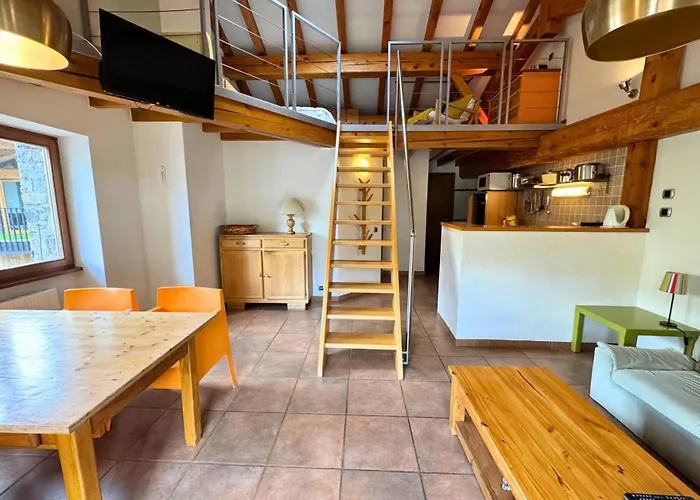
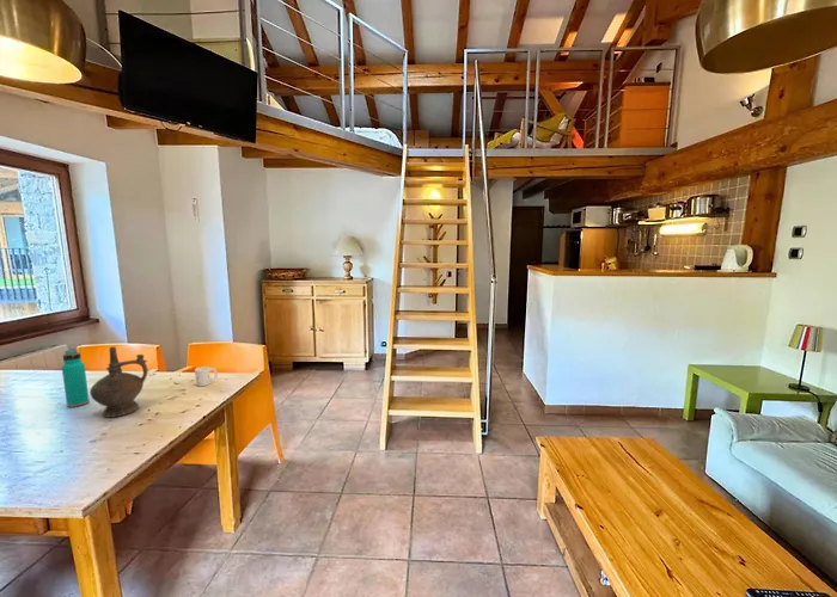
+ cup (207, 375)
+ water bottle (74, 376)
+ ceremonial vessel (120, 378)
